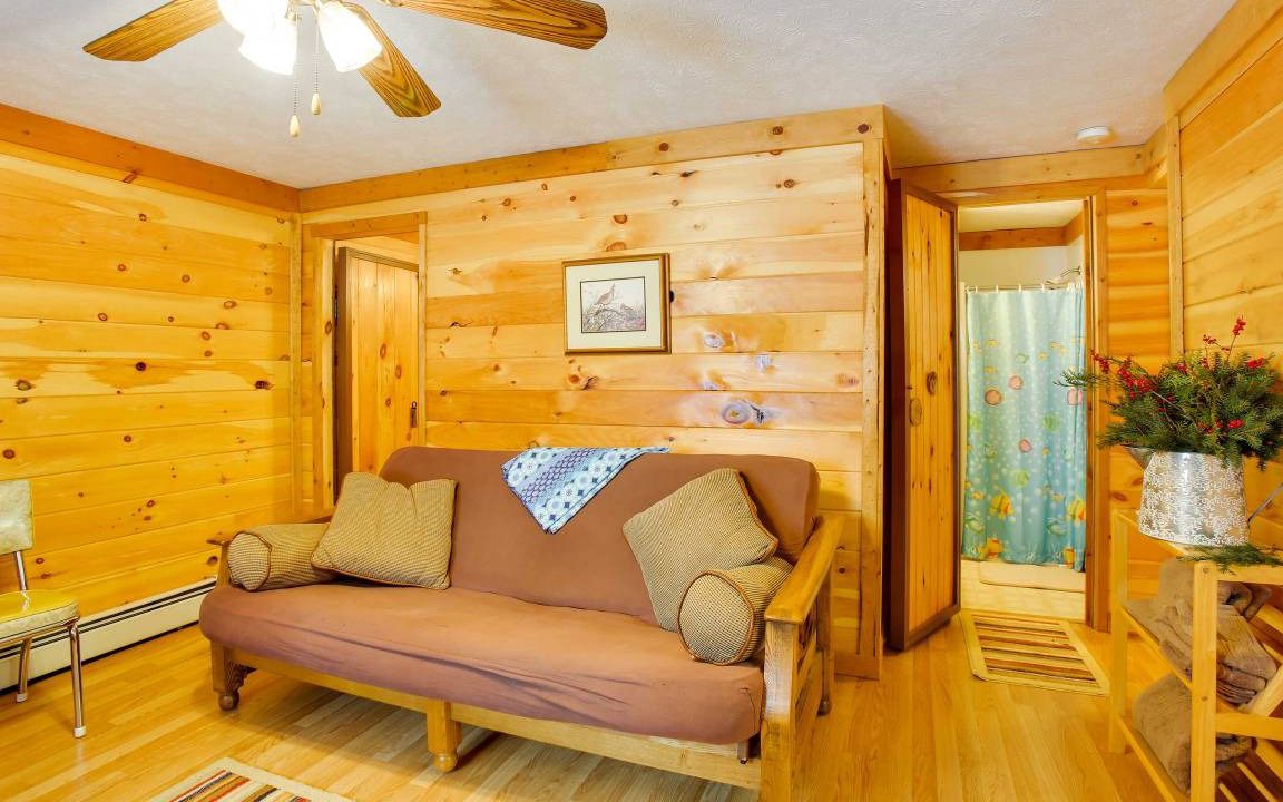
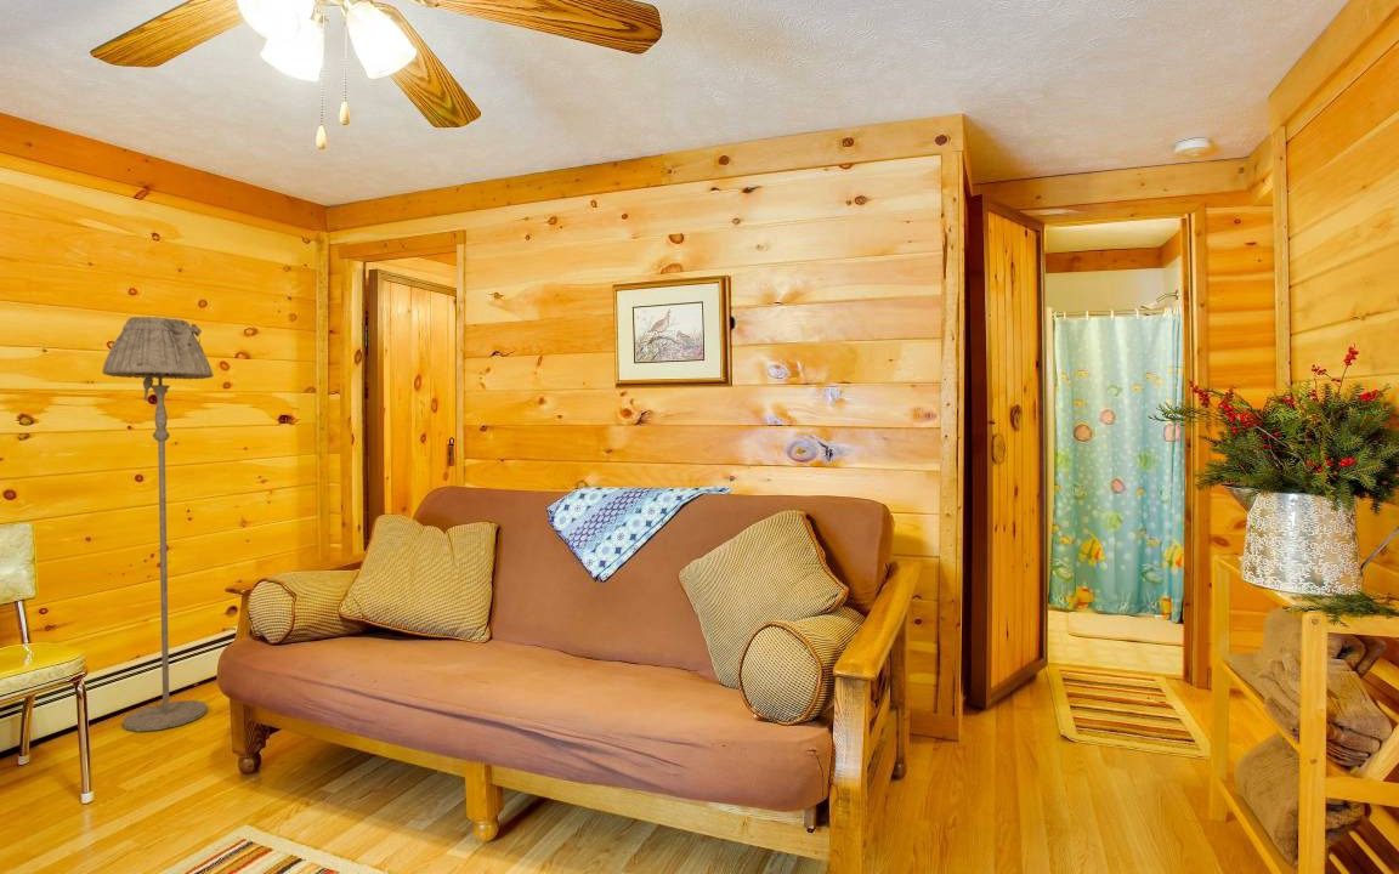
+ floor lamp (162, 518)
